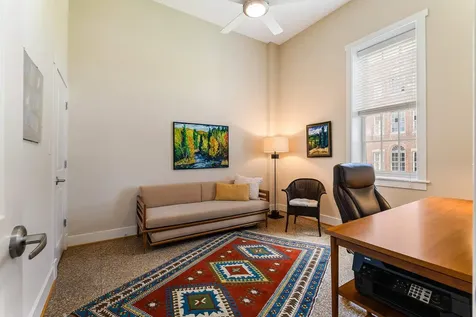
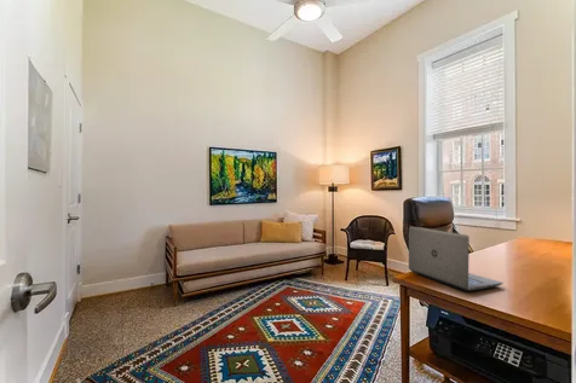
+ laptop (451, 254)
